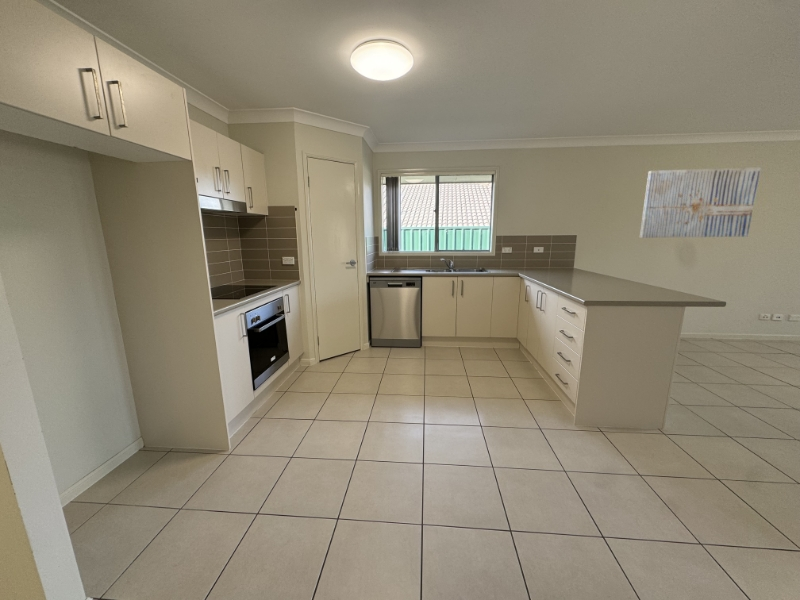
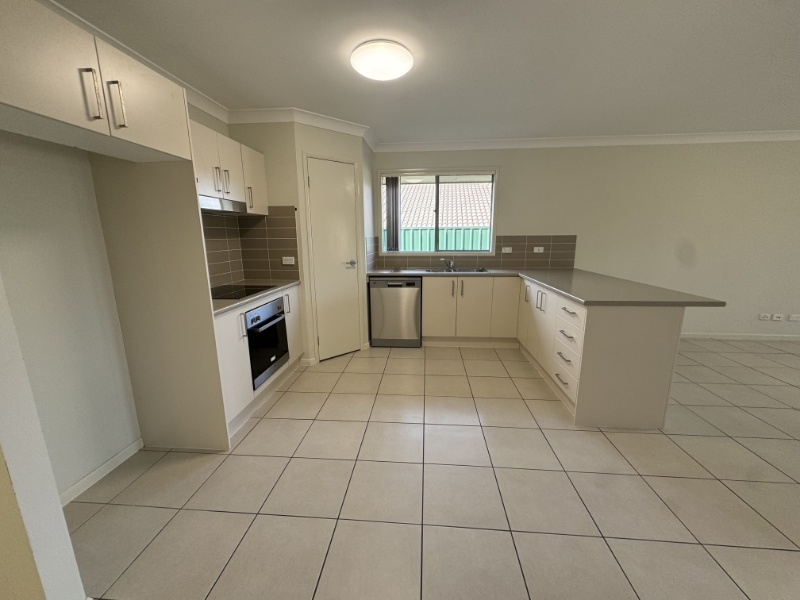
- wall art (697, 203)
